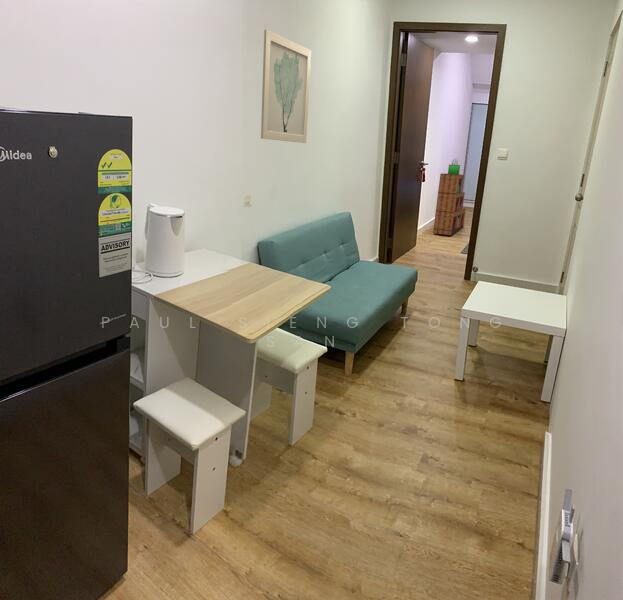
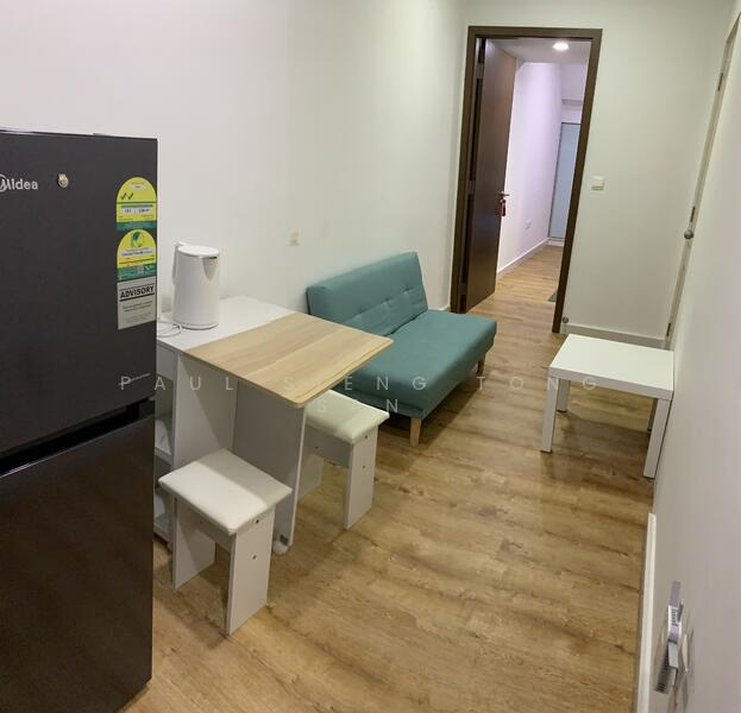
- bookshelf (453, 195)
- wall art (287, 92)
